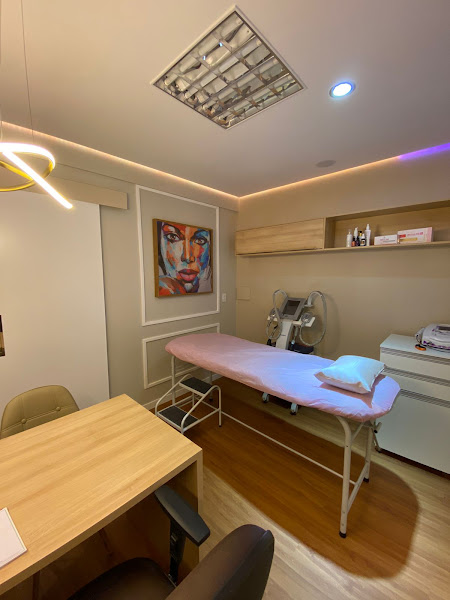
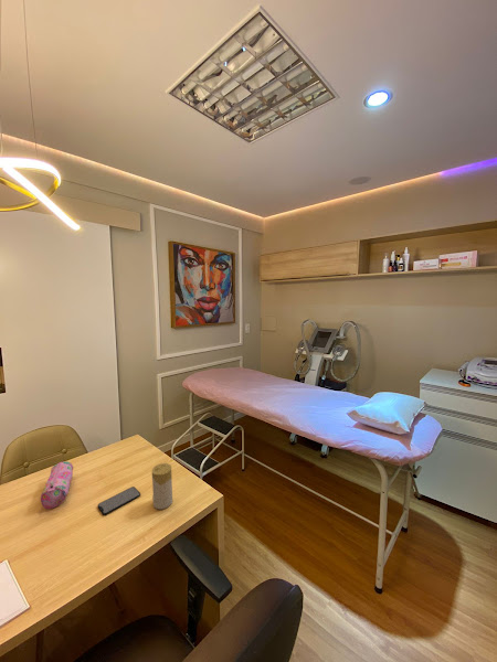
+ smartphone (119, 500)
+ candle (161, 485)
+ pencil case (57, 482)
